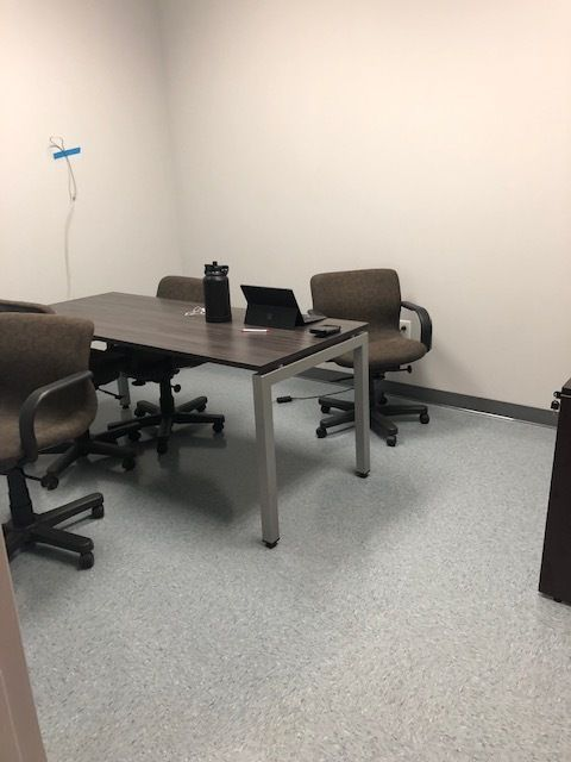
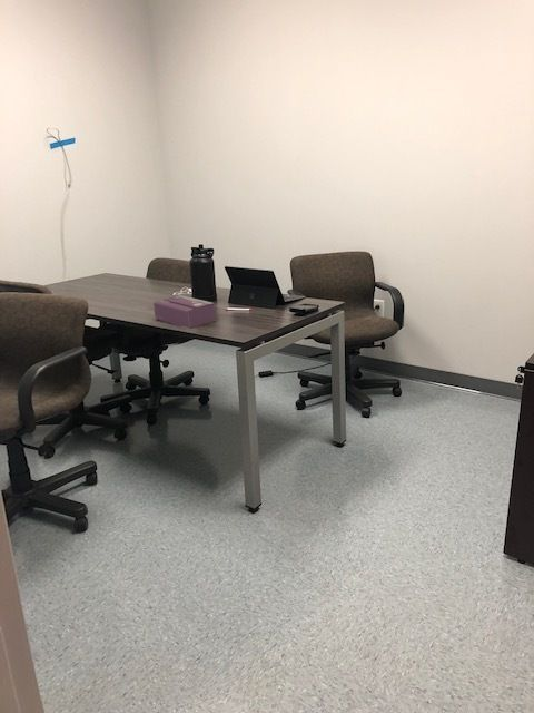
+ tissue box (184, 311)
